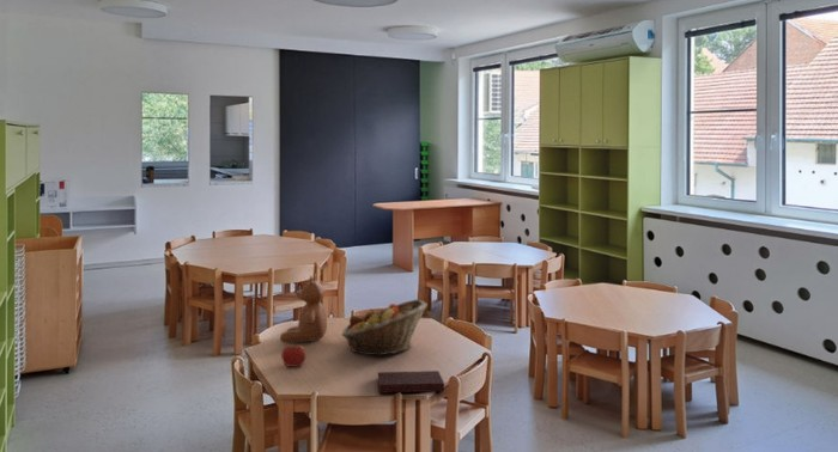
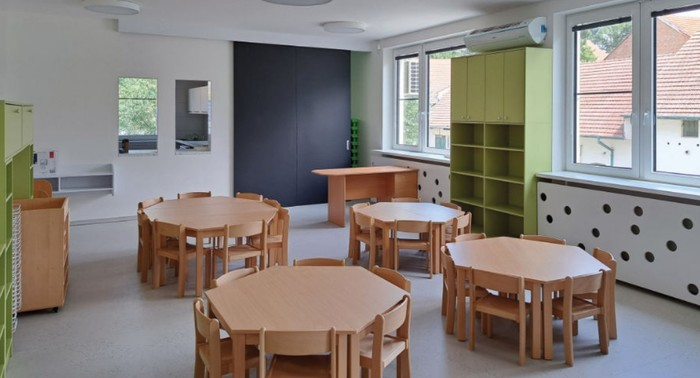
- fruit basket (384, 324)
- apple (293, 354)
- notebook (409, 381)
- teddy bear (304, 307)
